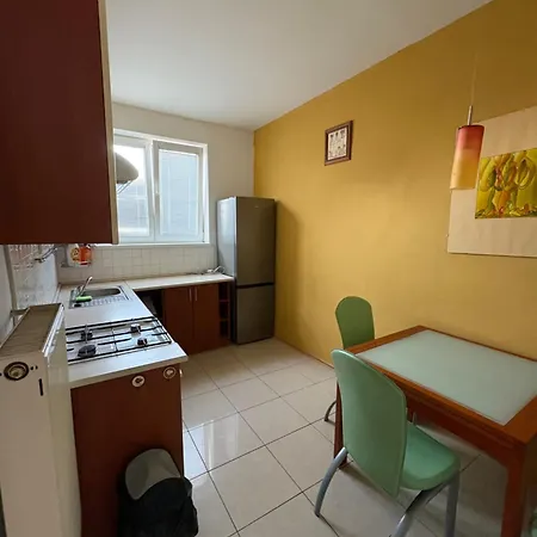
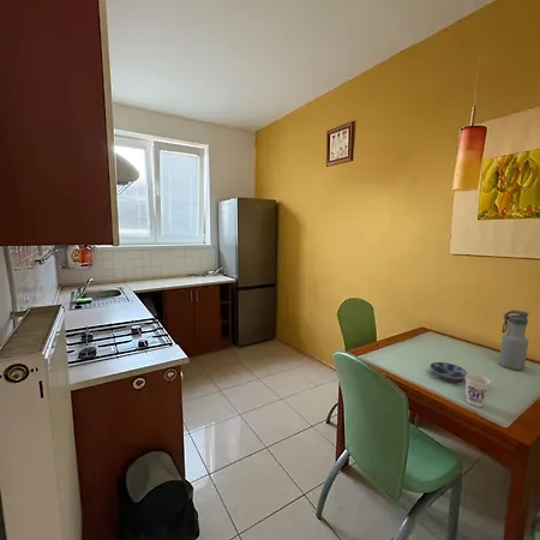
+ cup (475, 390)
+ water bottle (514, 338)
+ bowl (446, 372)
